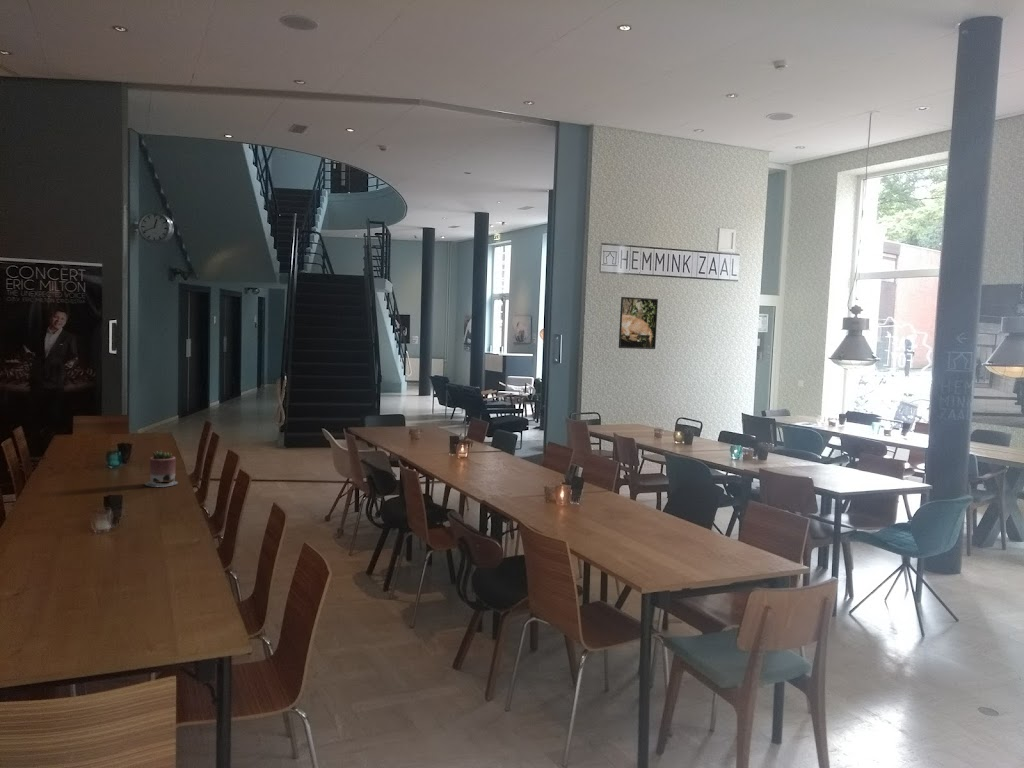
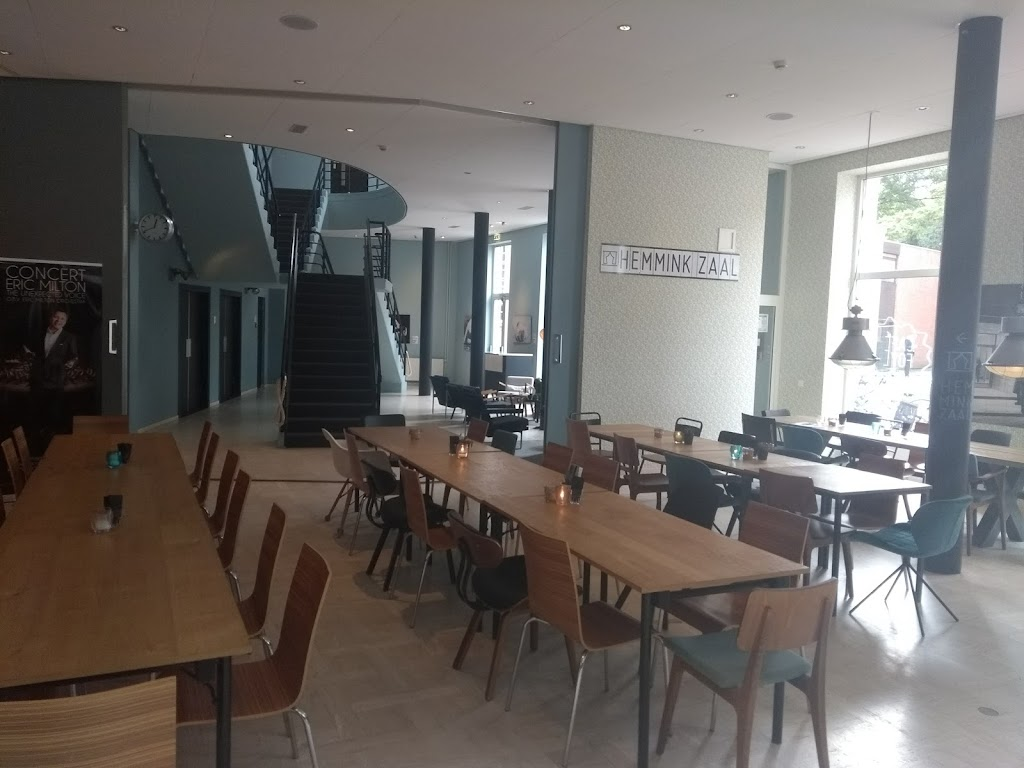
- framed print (638, 323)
- succulent planter (161, 467)
